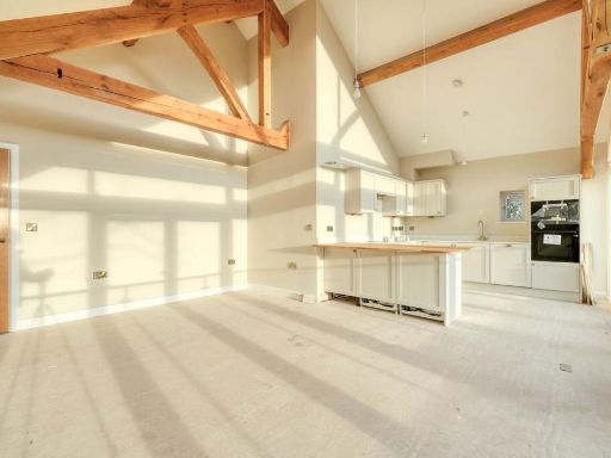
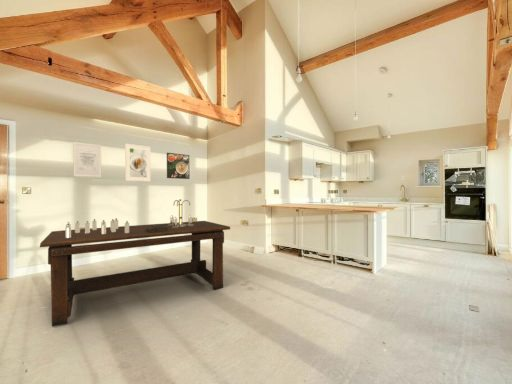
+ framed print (138, 163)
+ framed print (178, 166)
+ dining table (145, 245)
+ wall art (87, 160)
